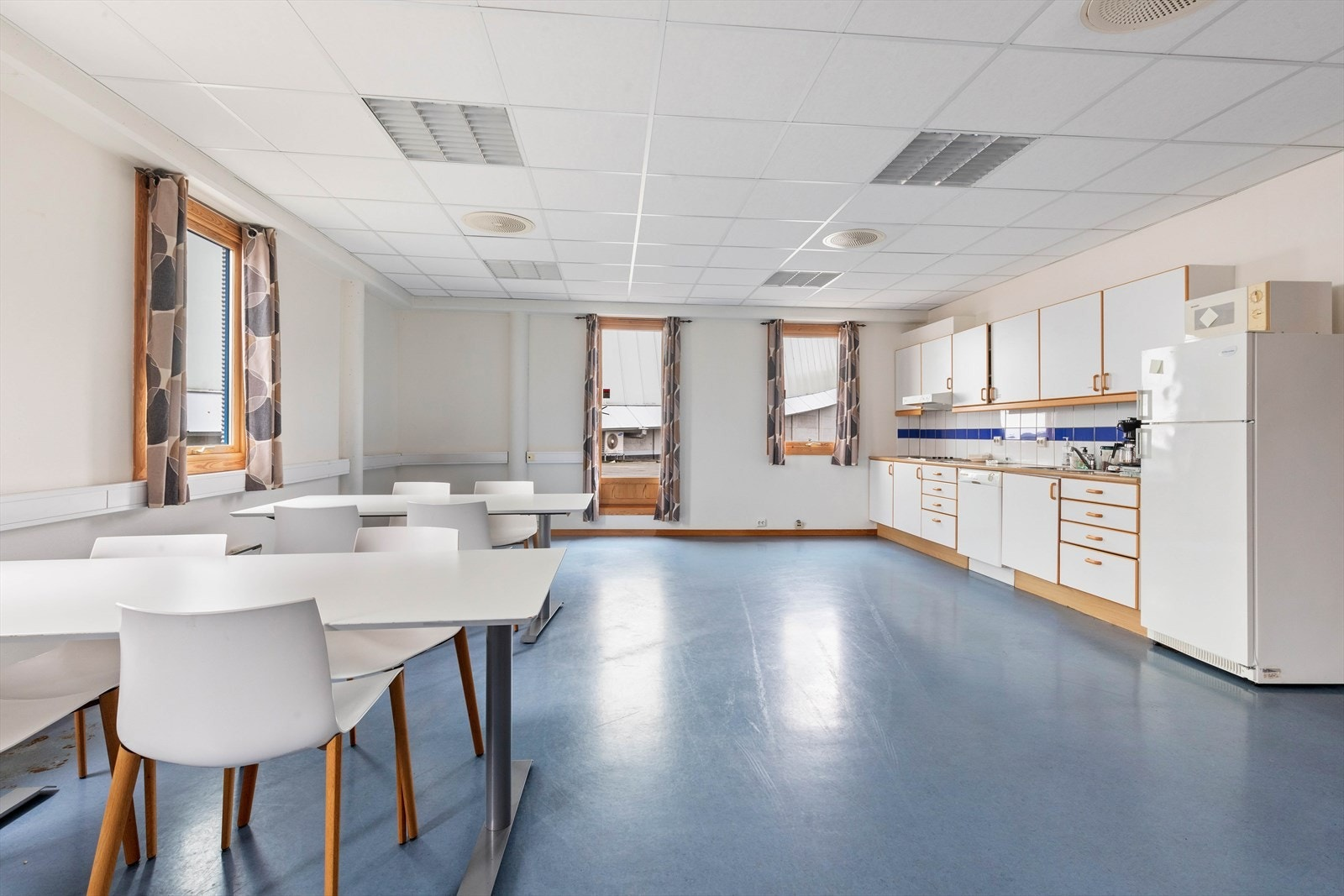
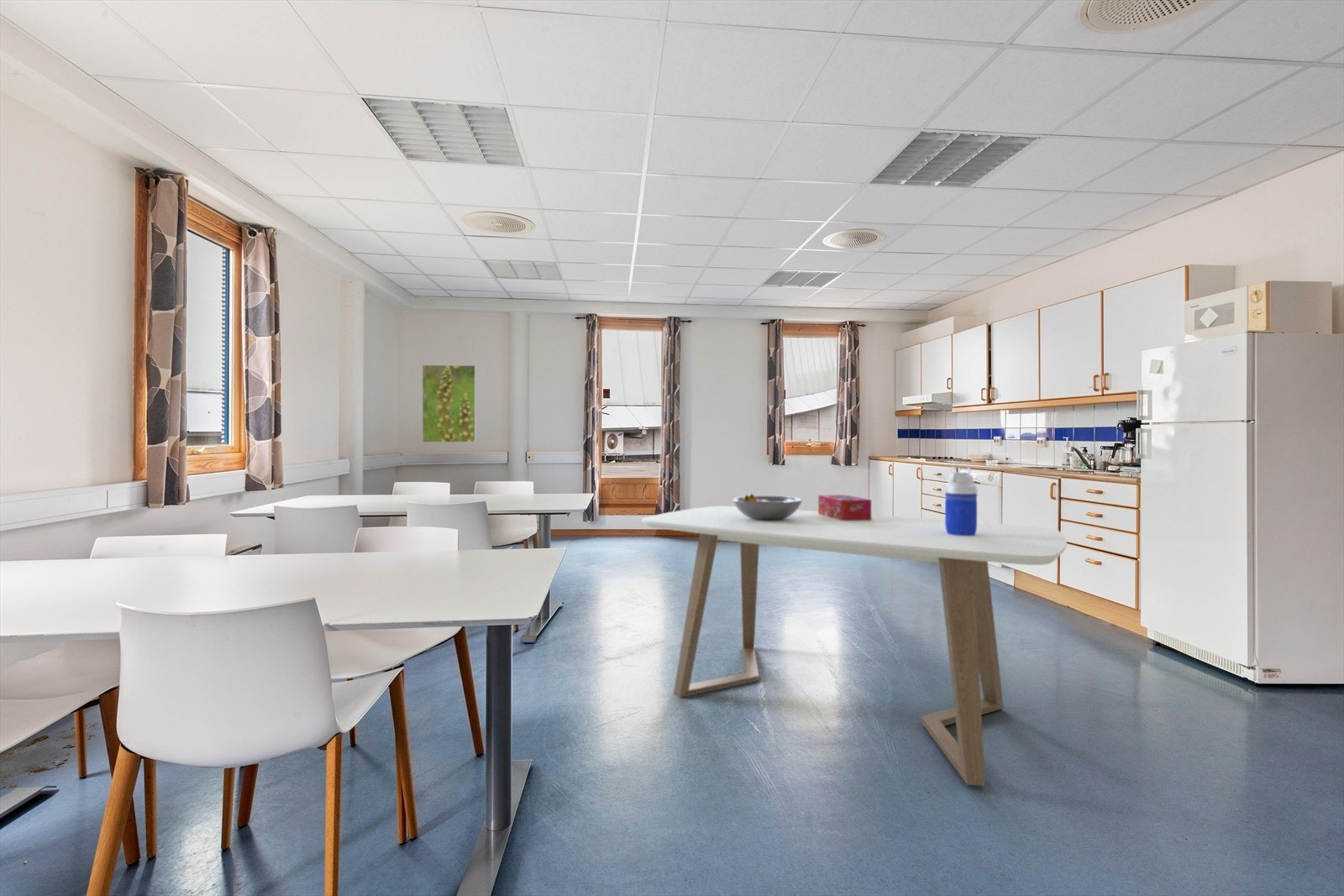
+ fruit bowl (767, 506)
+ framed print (449, 403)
+ thermos (961, 500)
+ dining table (842, 553)
+ tissue box (843, 506)
